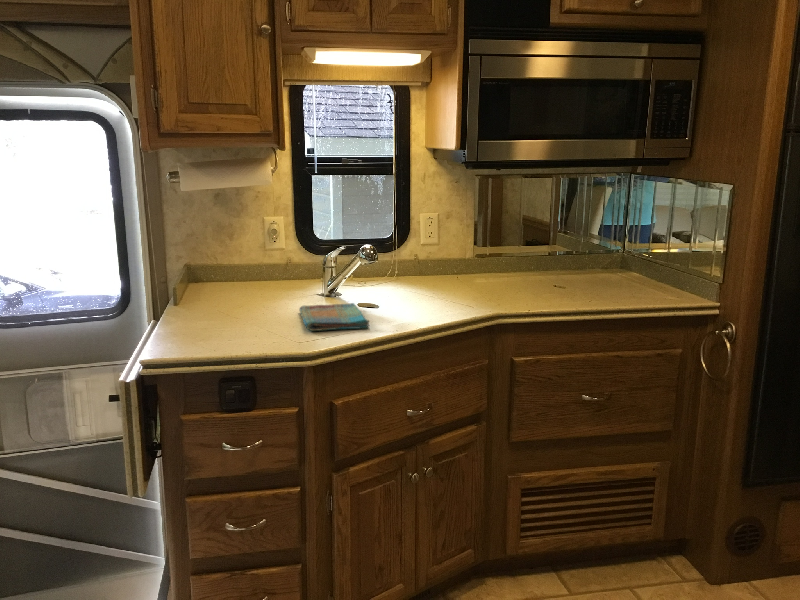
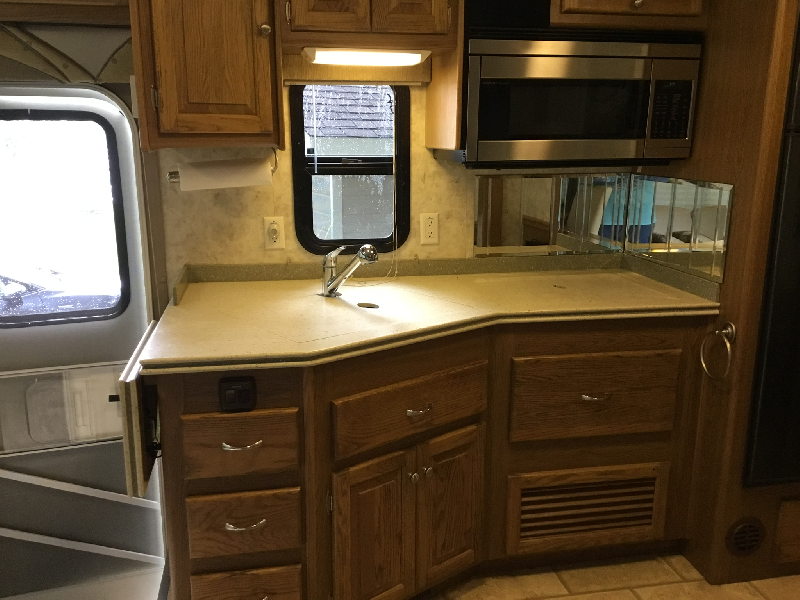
- dish towel (332, 315)
